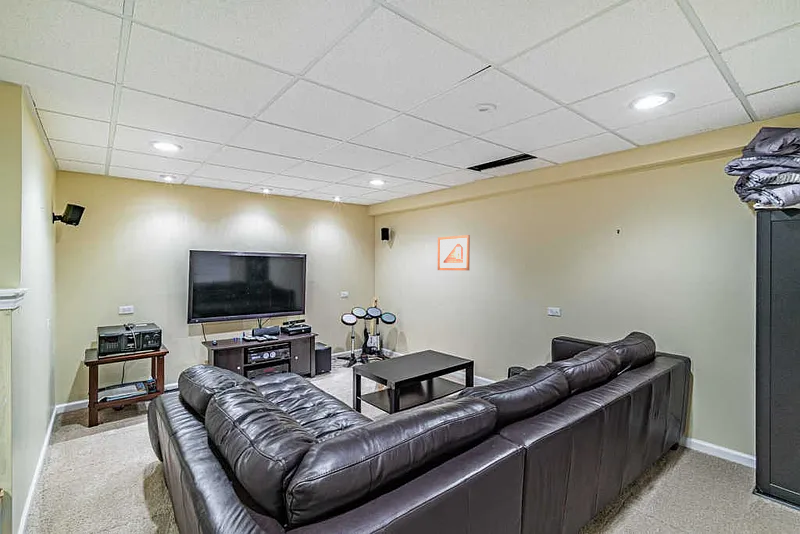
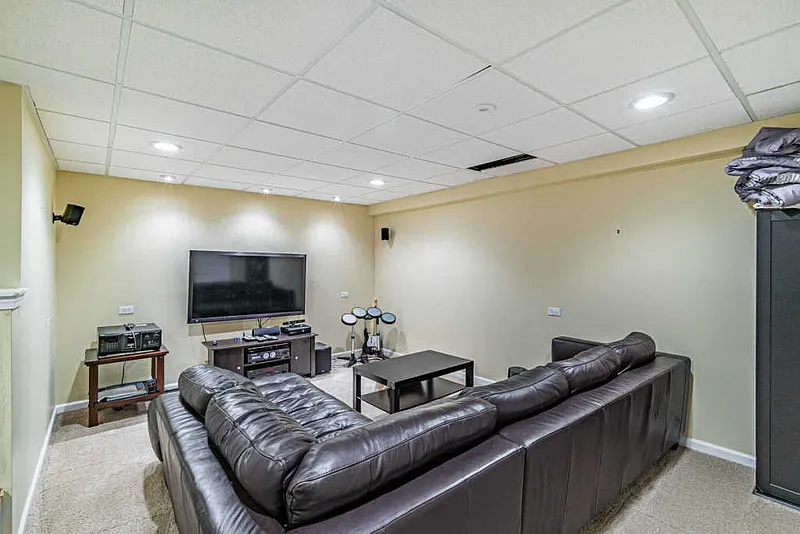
- picture frame (453, 253)
